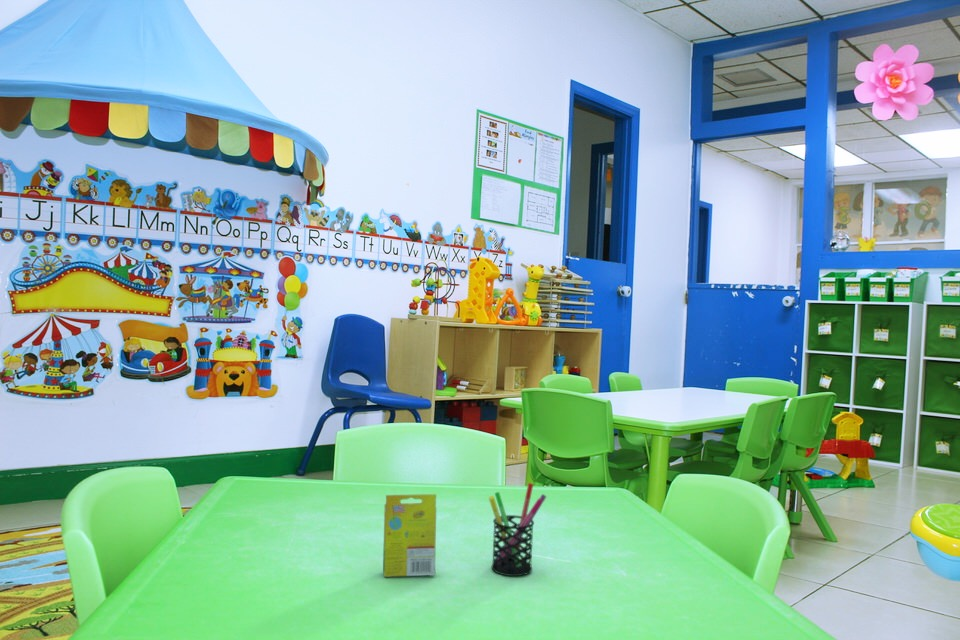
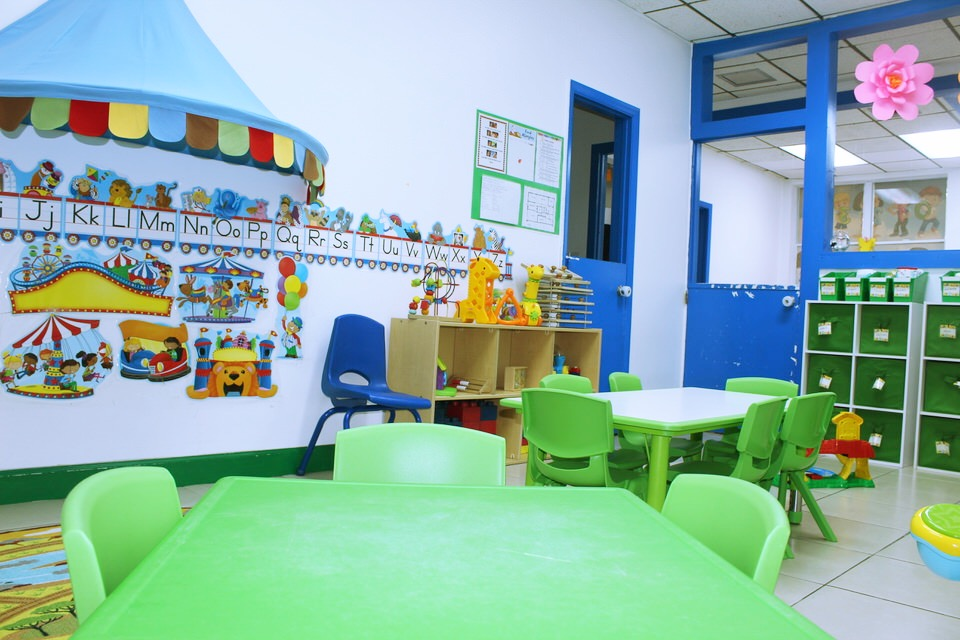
- crayon box (410, 532)
- pen holder (512, 526)
